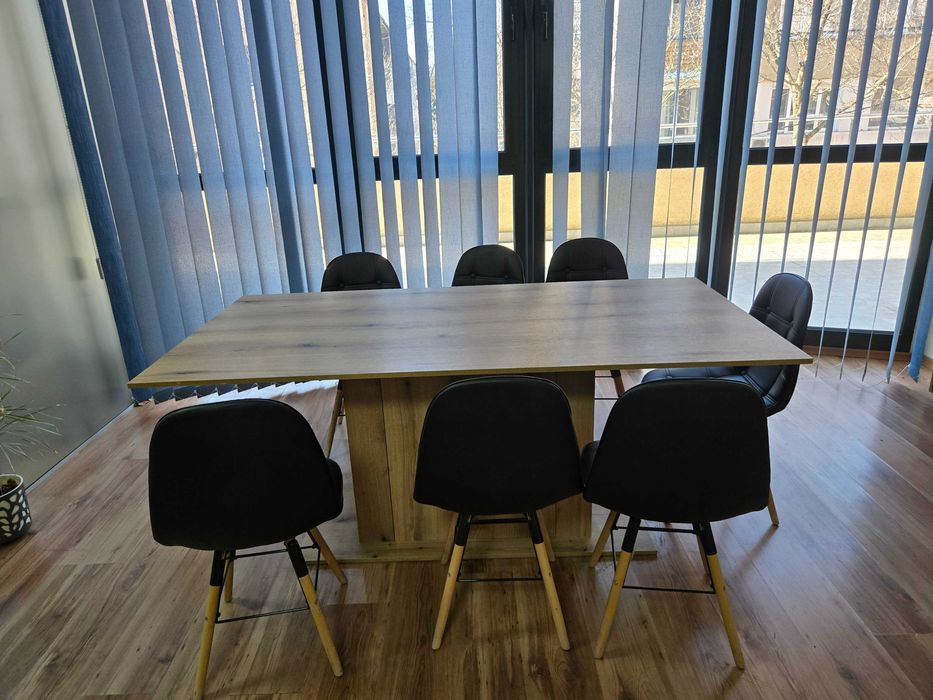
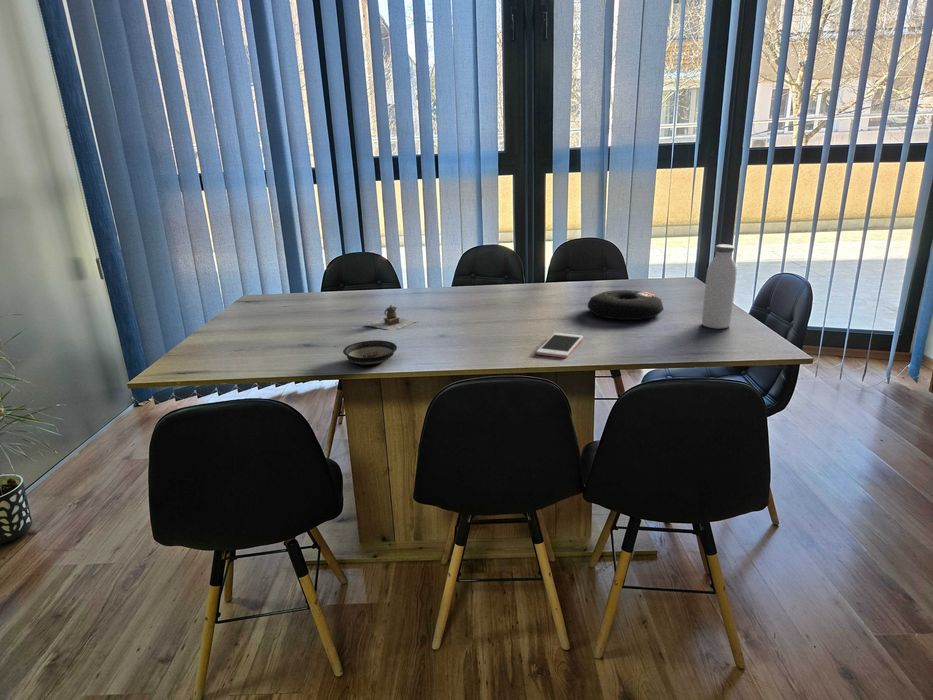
+ decorative ball (625, 303)
+ cell phone (560, 344)
+ water bottle (720, 286)
+ teapot (391, 314)
+ saucer (370, 354)
